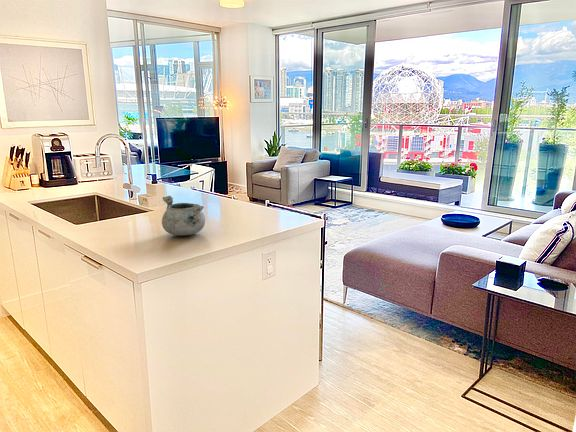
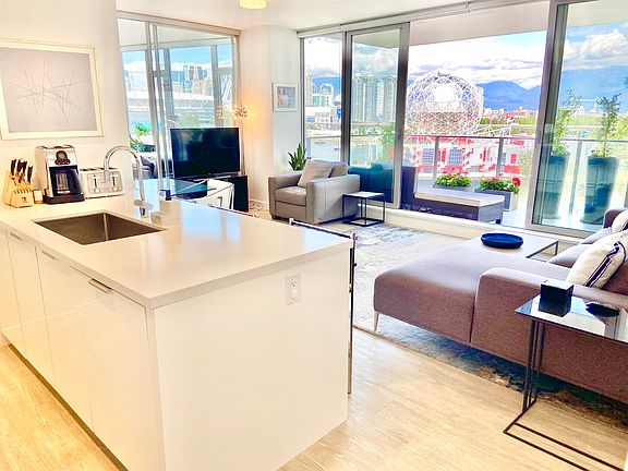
- decorative bowl (184, 216)
